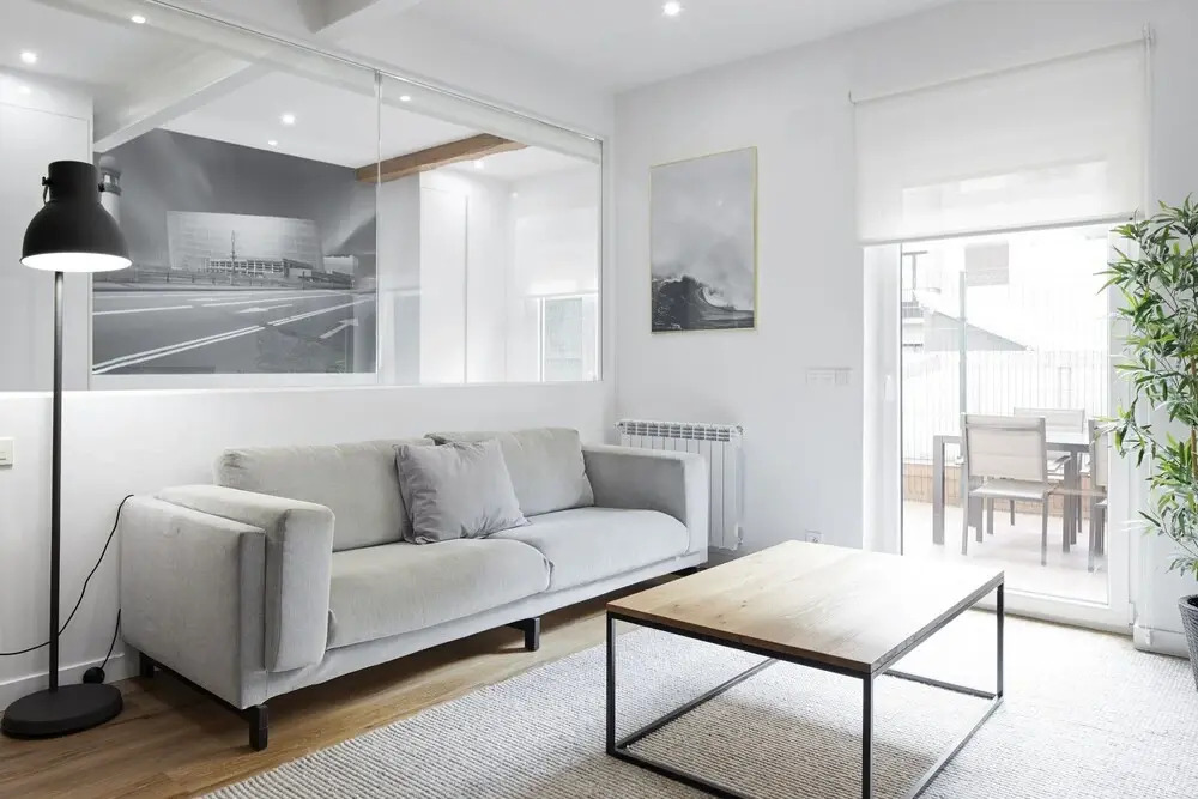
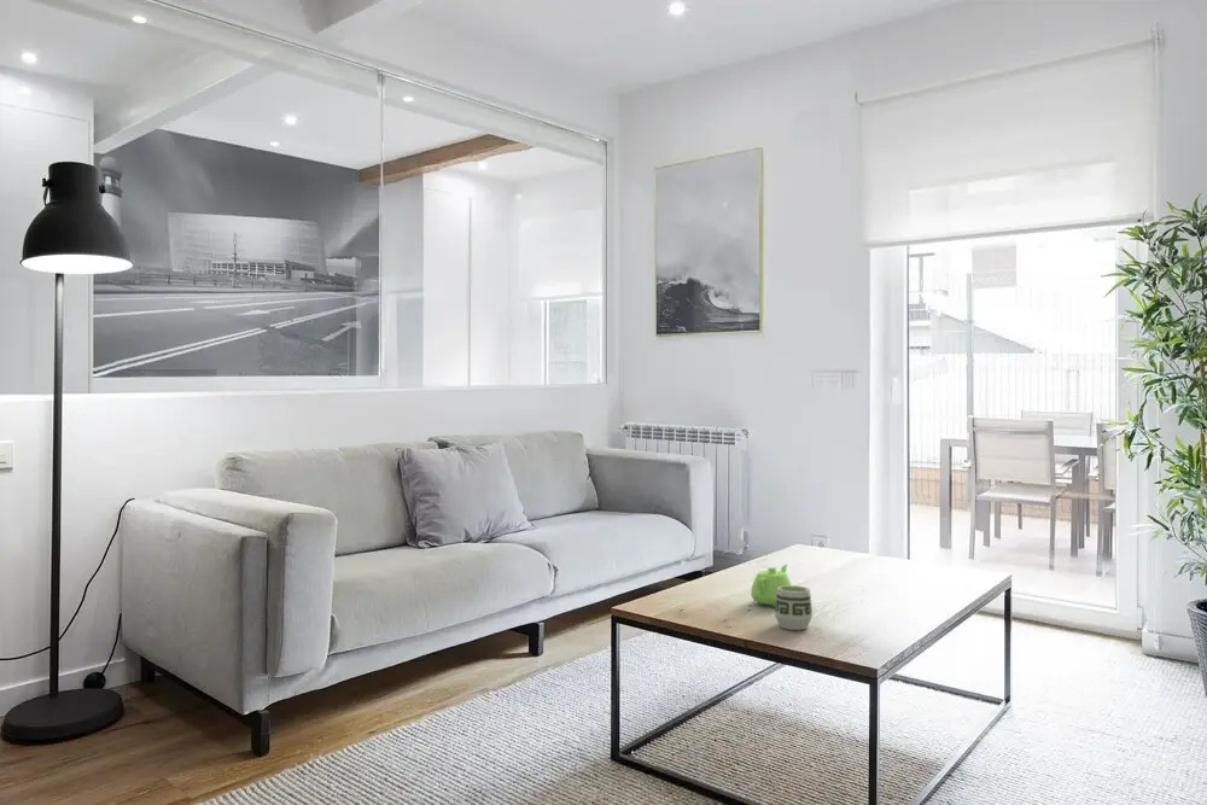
+ teapot (772, 584)
+ cup (793, 607)
